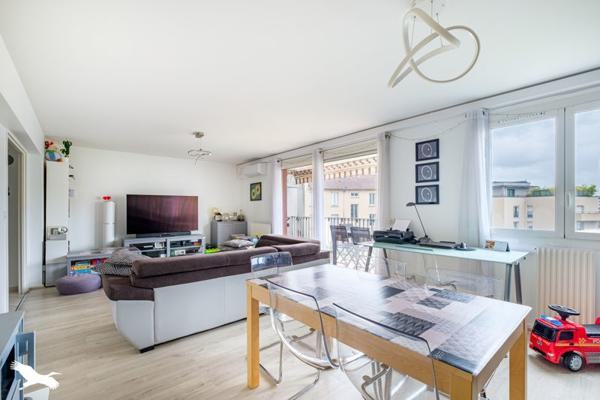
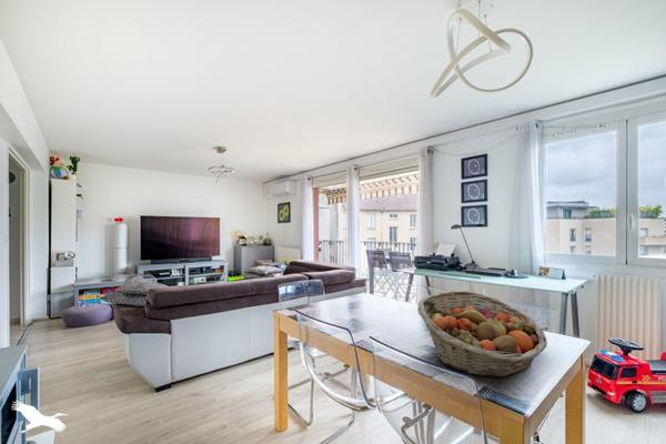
+ fruit basket (478, 329)
